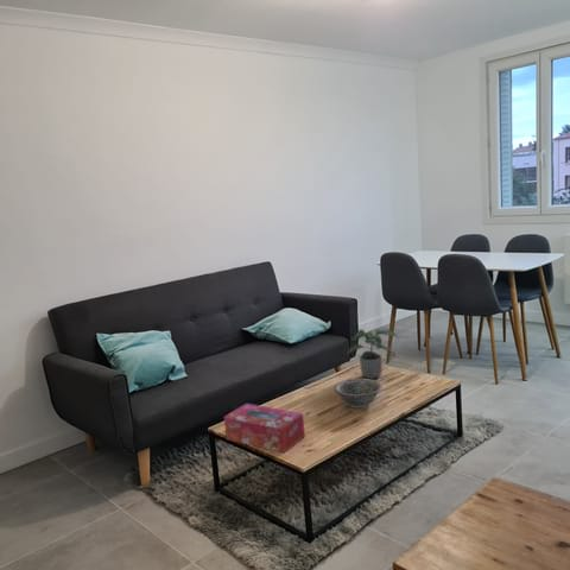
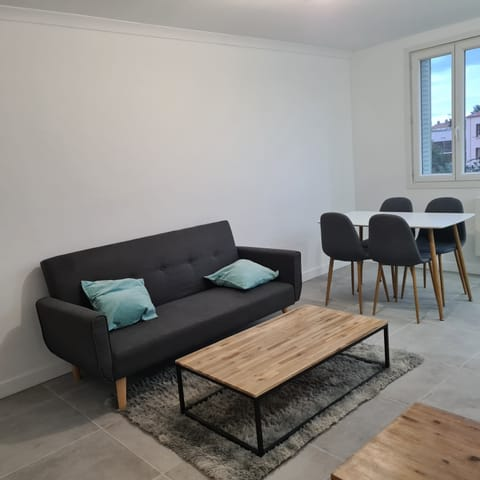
- decorative bowl (359, 395)
- tissue box (264, 426)
- potted plant (372, 353)
